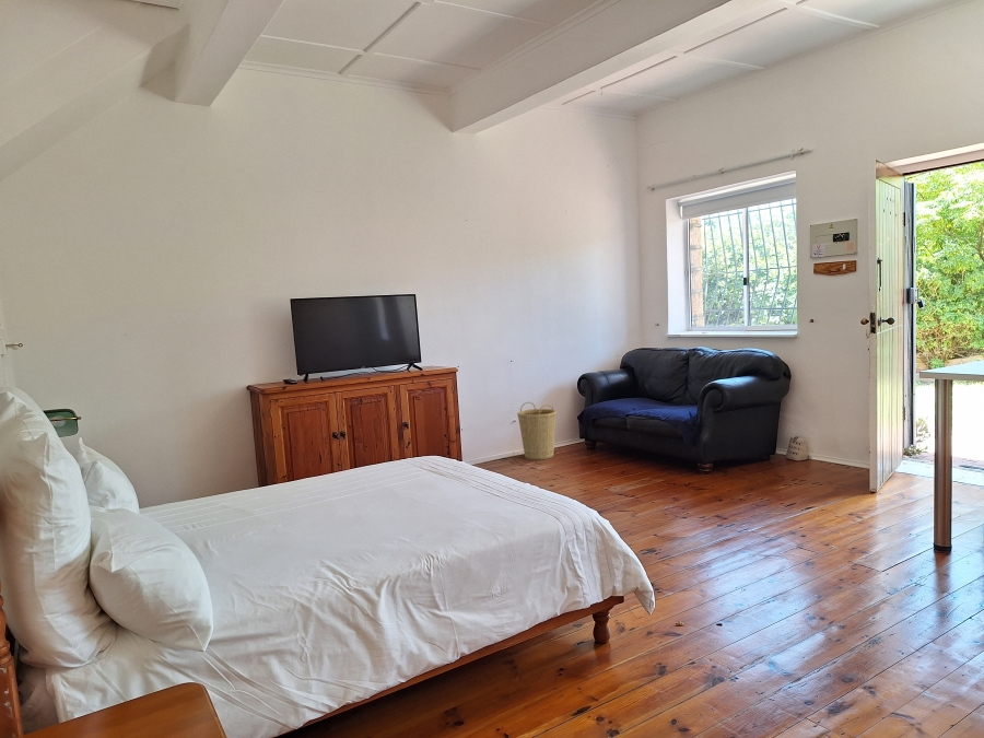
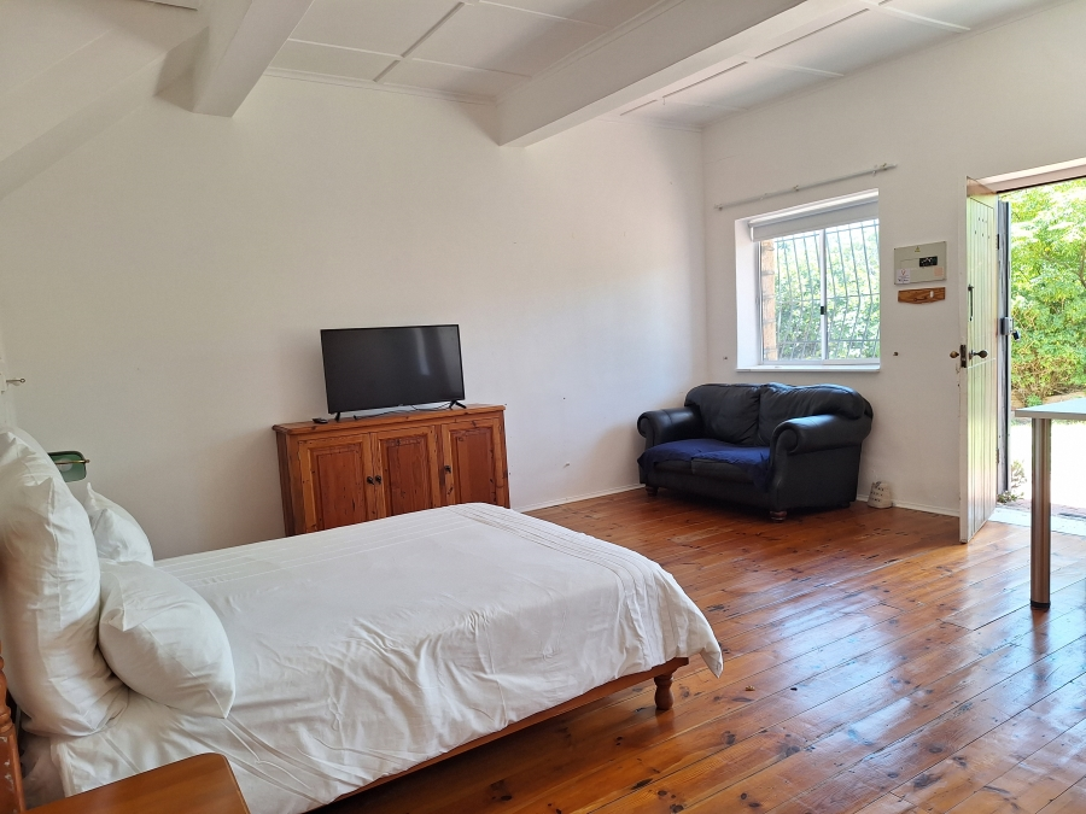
- basket (537, 430)
